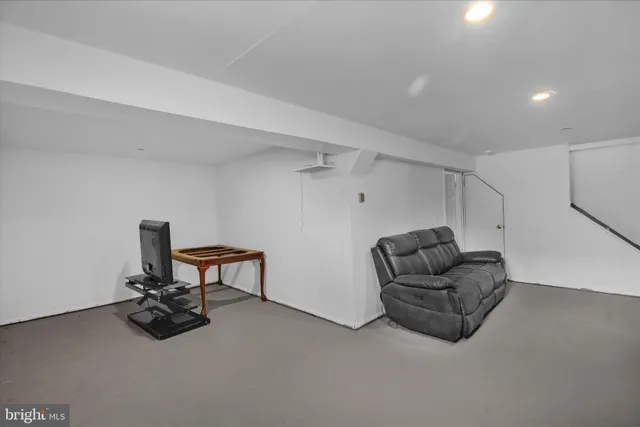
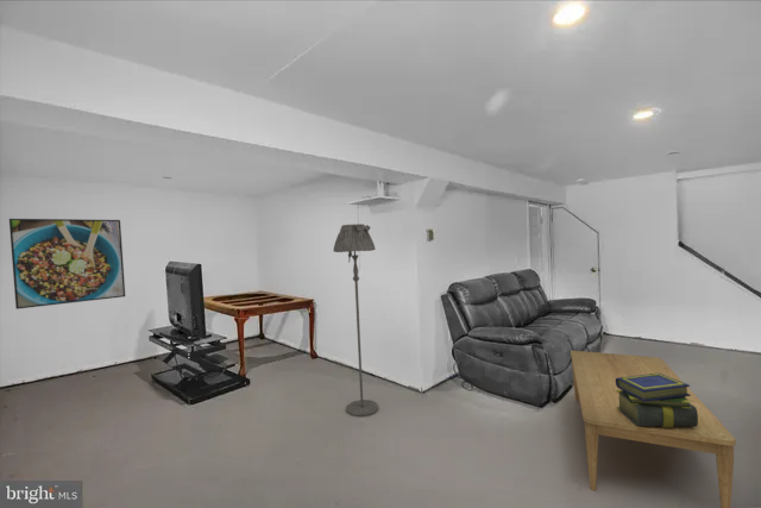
+ coffee table (625, 416)
+ stack of books (653, 399)
+ floor lamp (357, 316)
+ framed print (71, 261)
